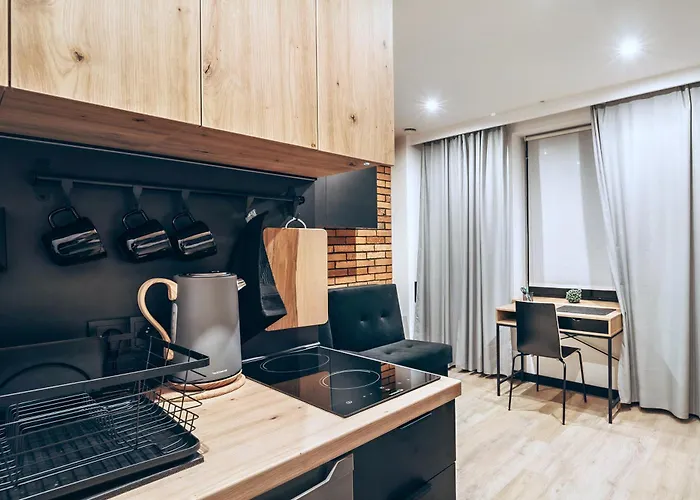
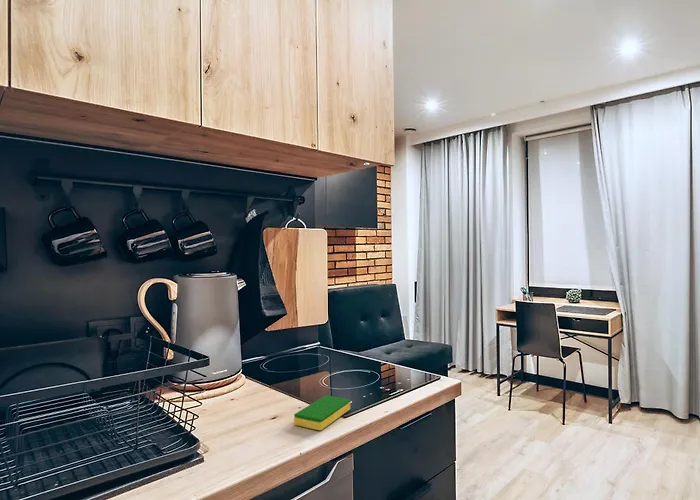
+ dish sponge (323, 411)
